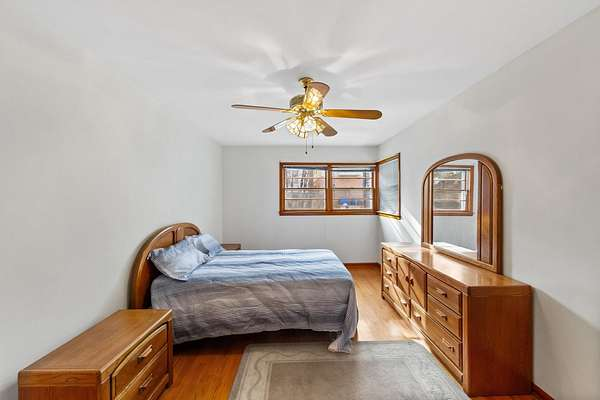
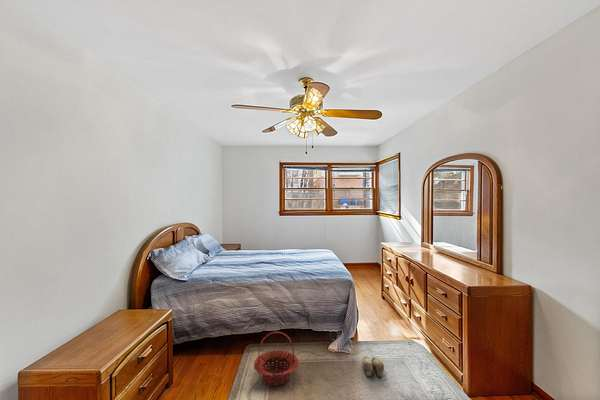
+ slippers (372, 362)
+ basket (276, 354)
